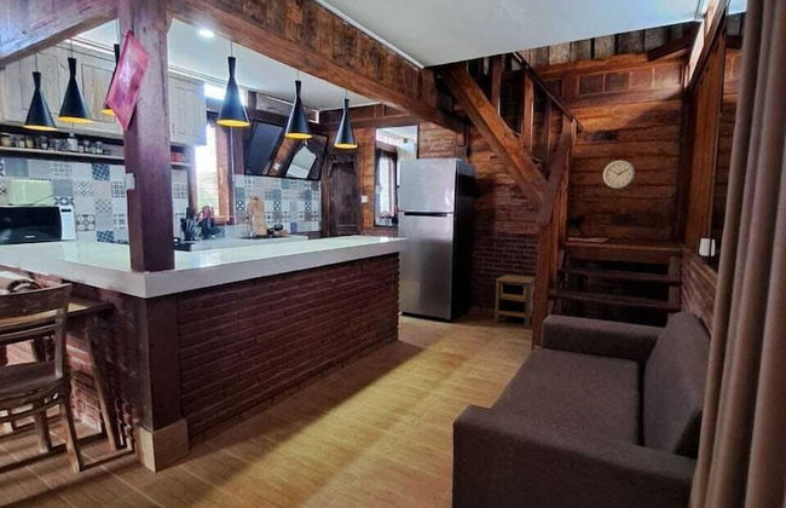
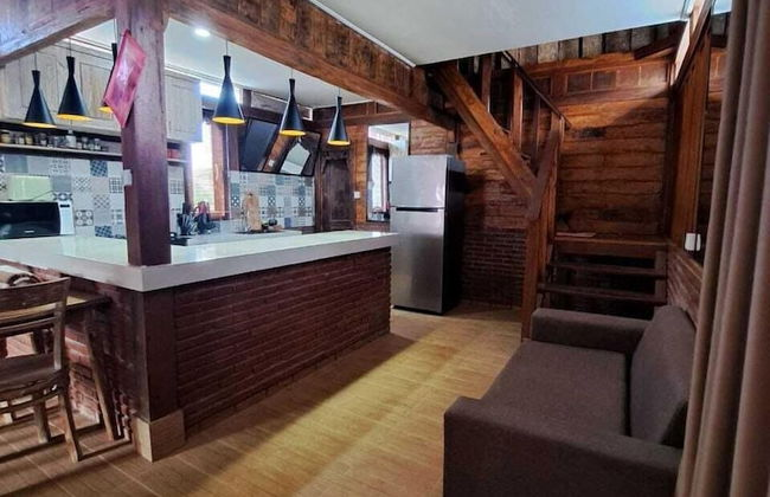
- wall clock (618, 174)
- nightstand (516, 299)
